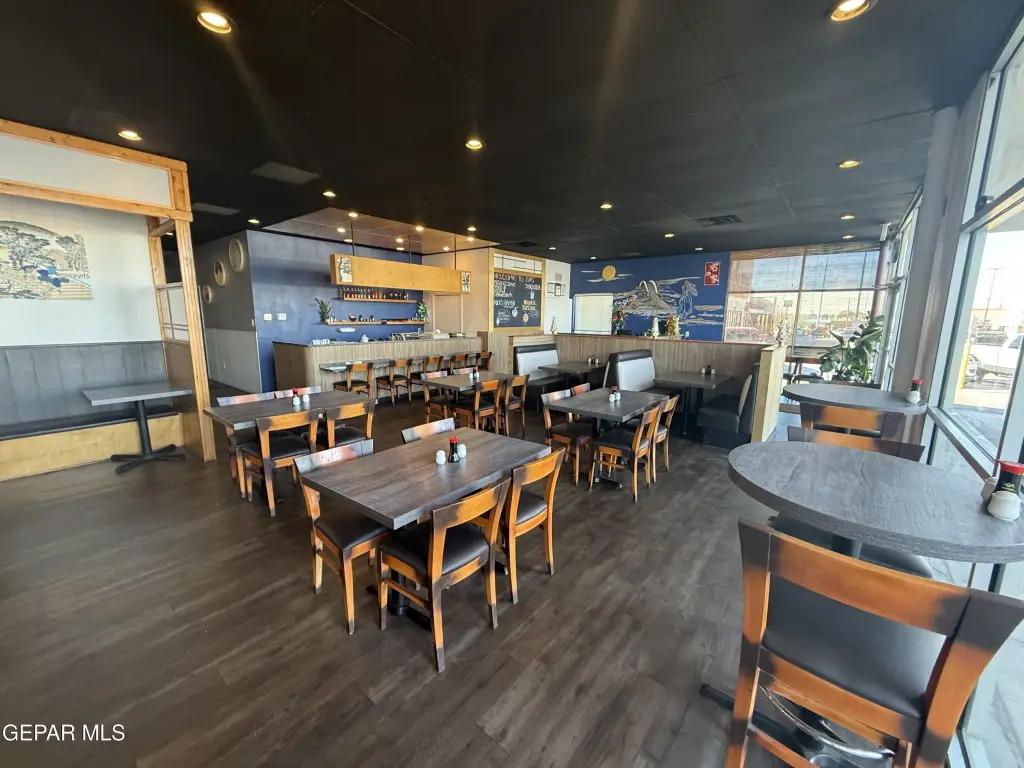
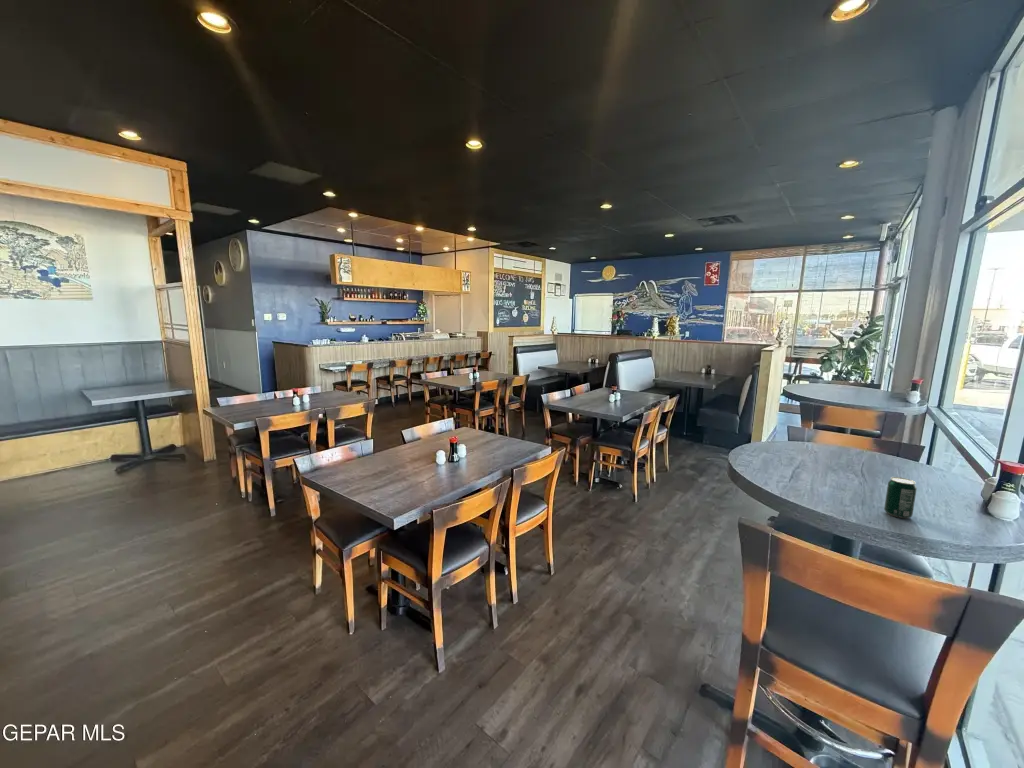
+ beverage can (900, 497)
